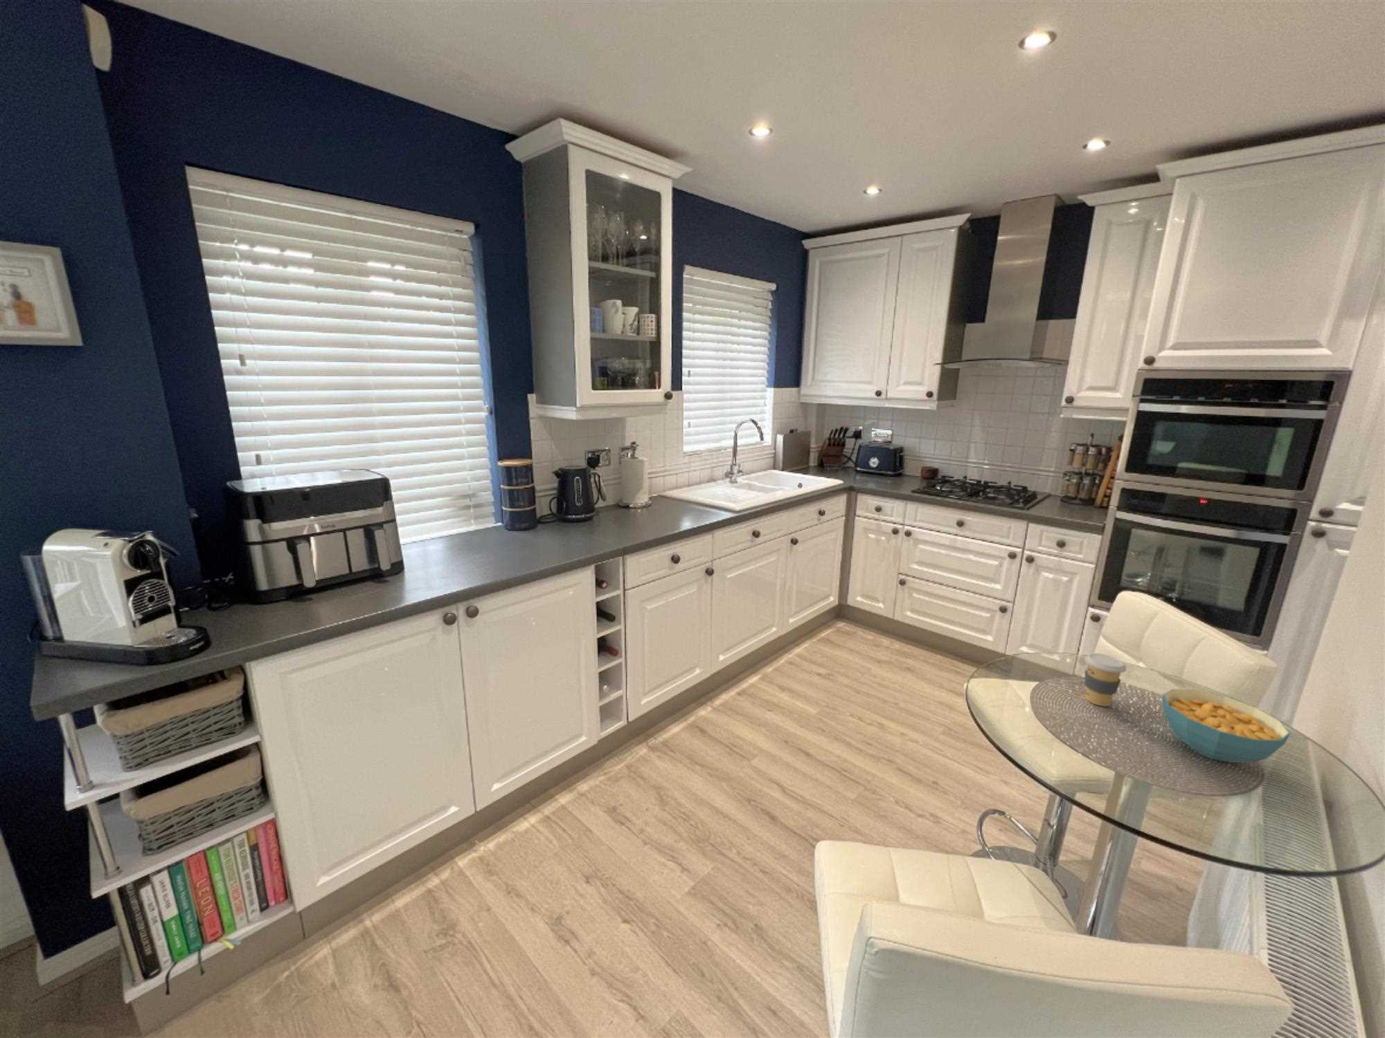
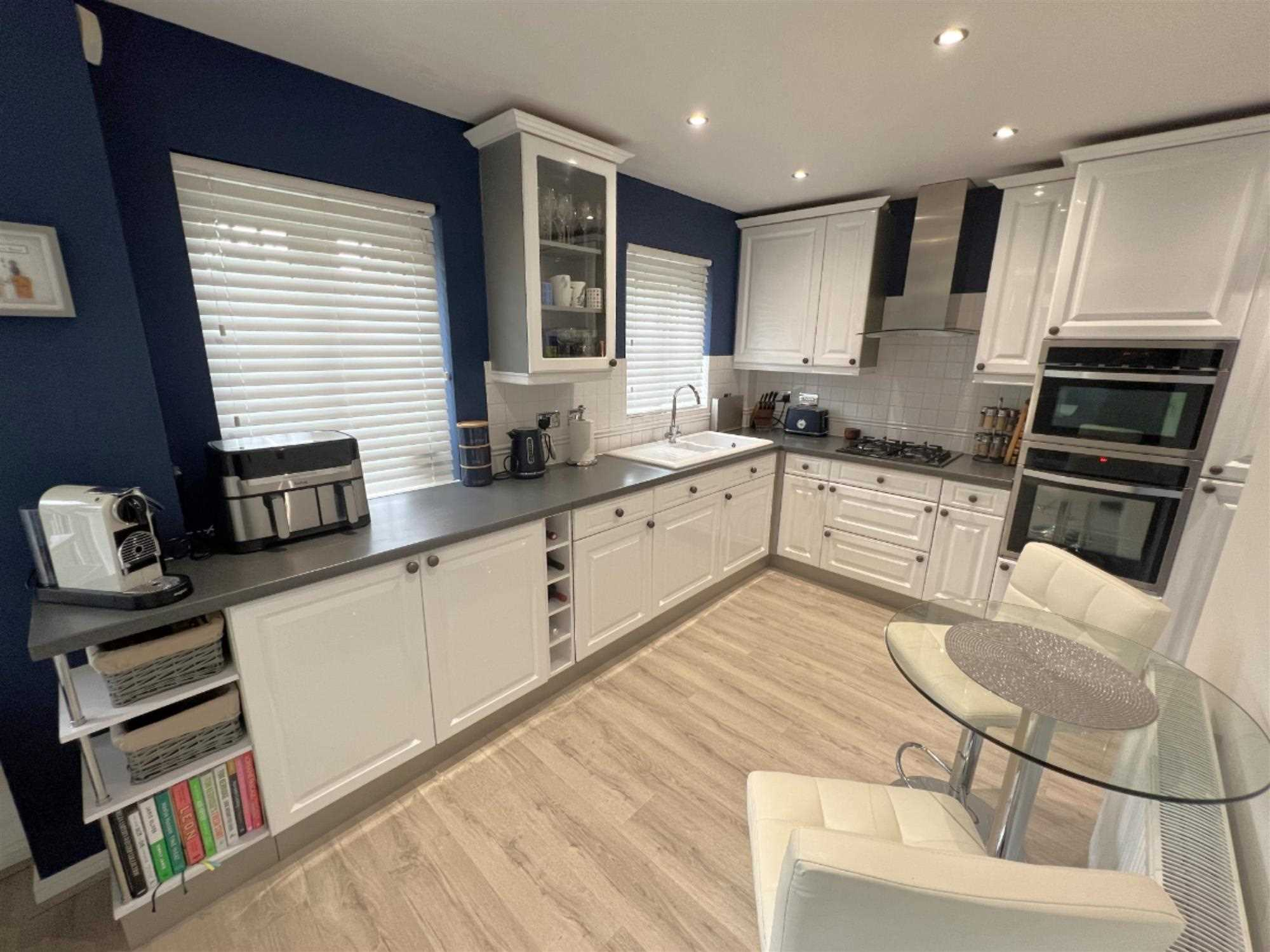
- cereal bowl (1217, 733)
- coffee cup (1101, 680)
